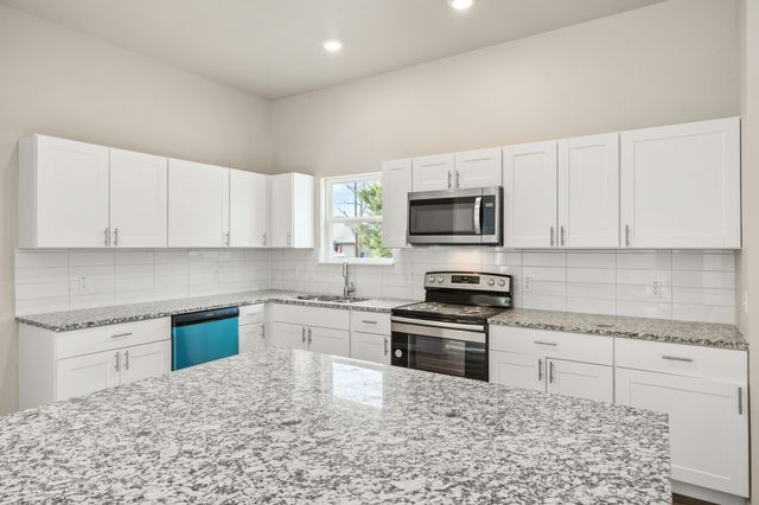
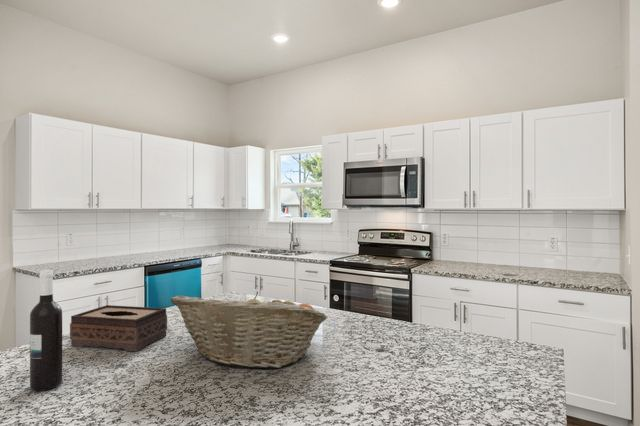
+ tissue box (120, 326)
+ wine bottle (46, 328)
+ fruit basket (249, 320)
